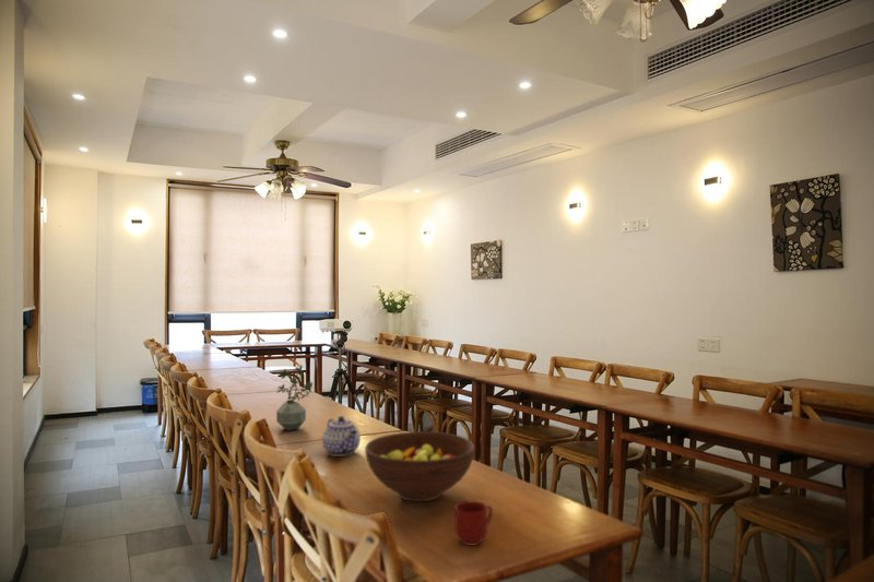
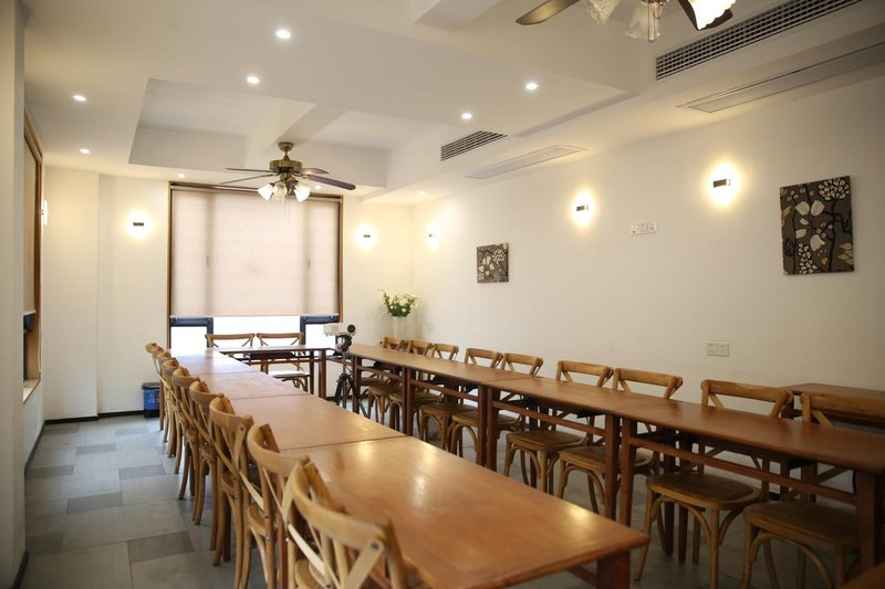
- fruit bowl (420, 470)
- teapot (341, 433)
- potted plant (295, 396)
- mug (475, 522)
